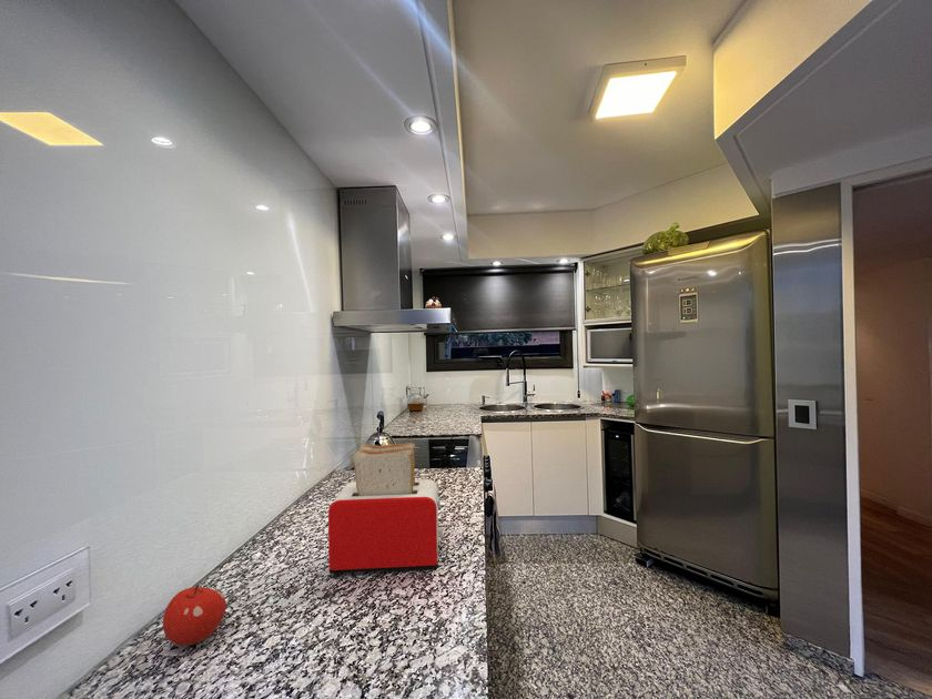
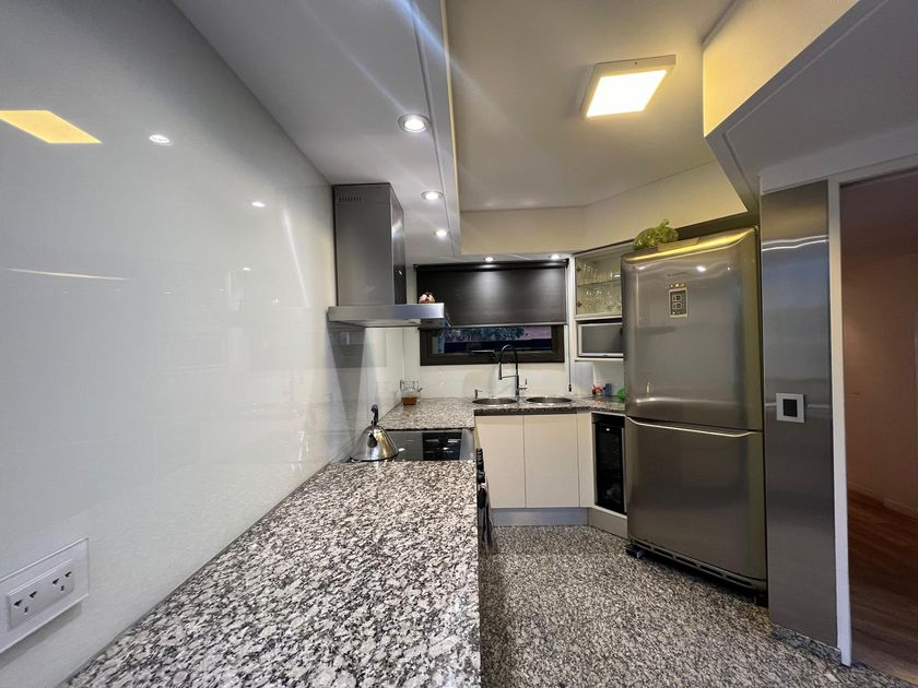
- fruit (195, 610)
- toaster (391, 502)
